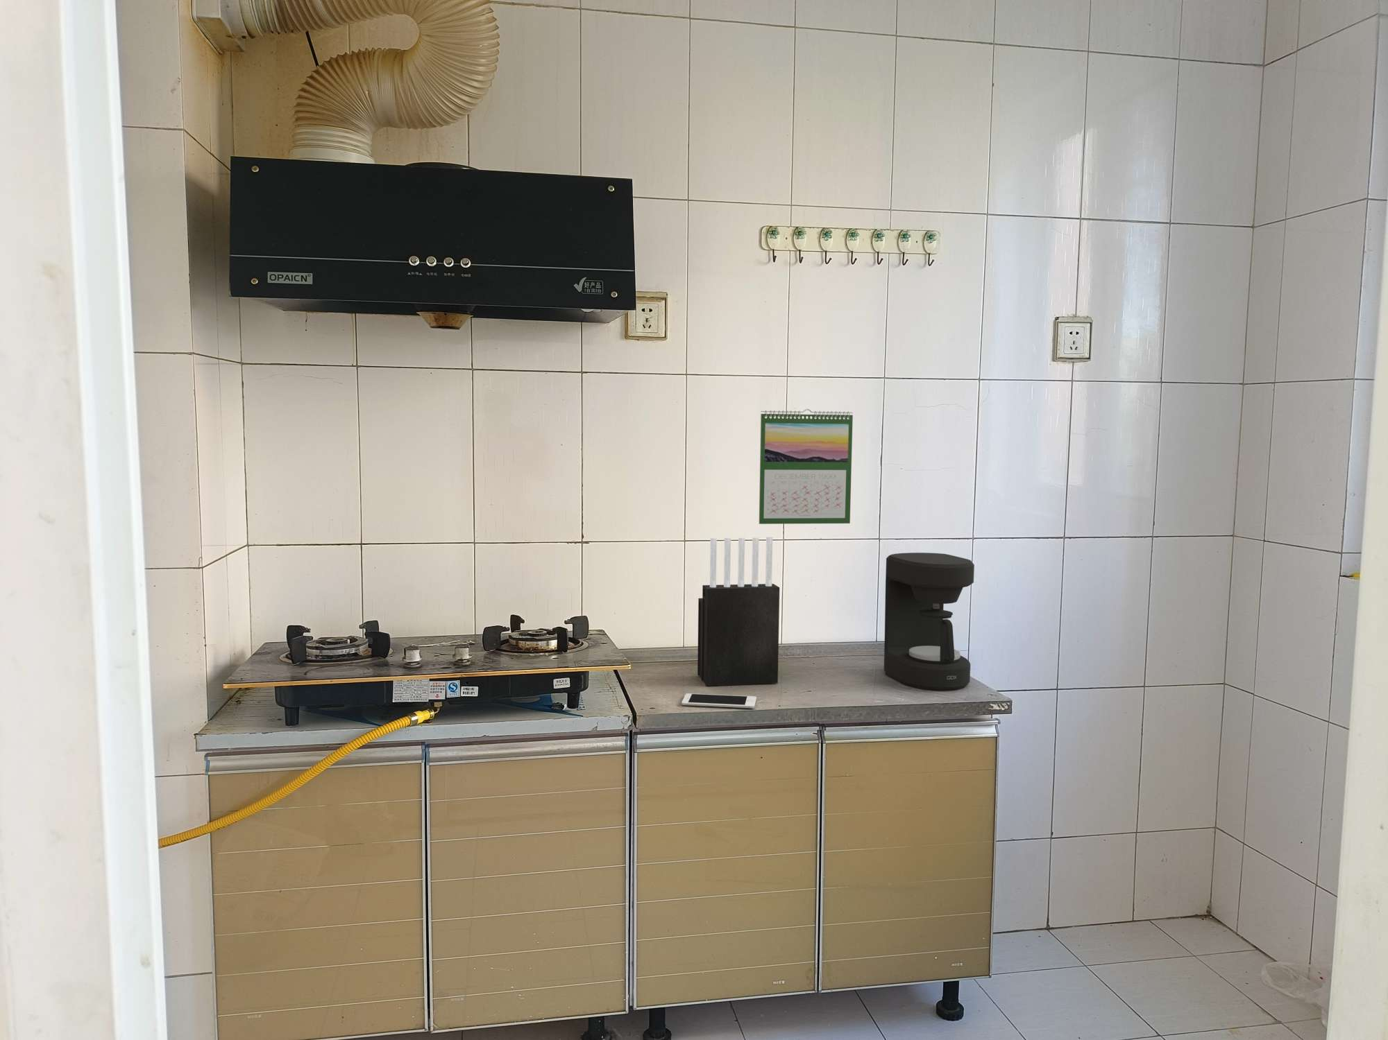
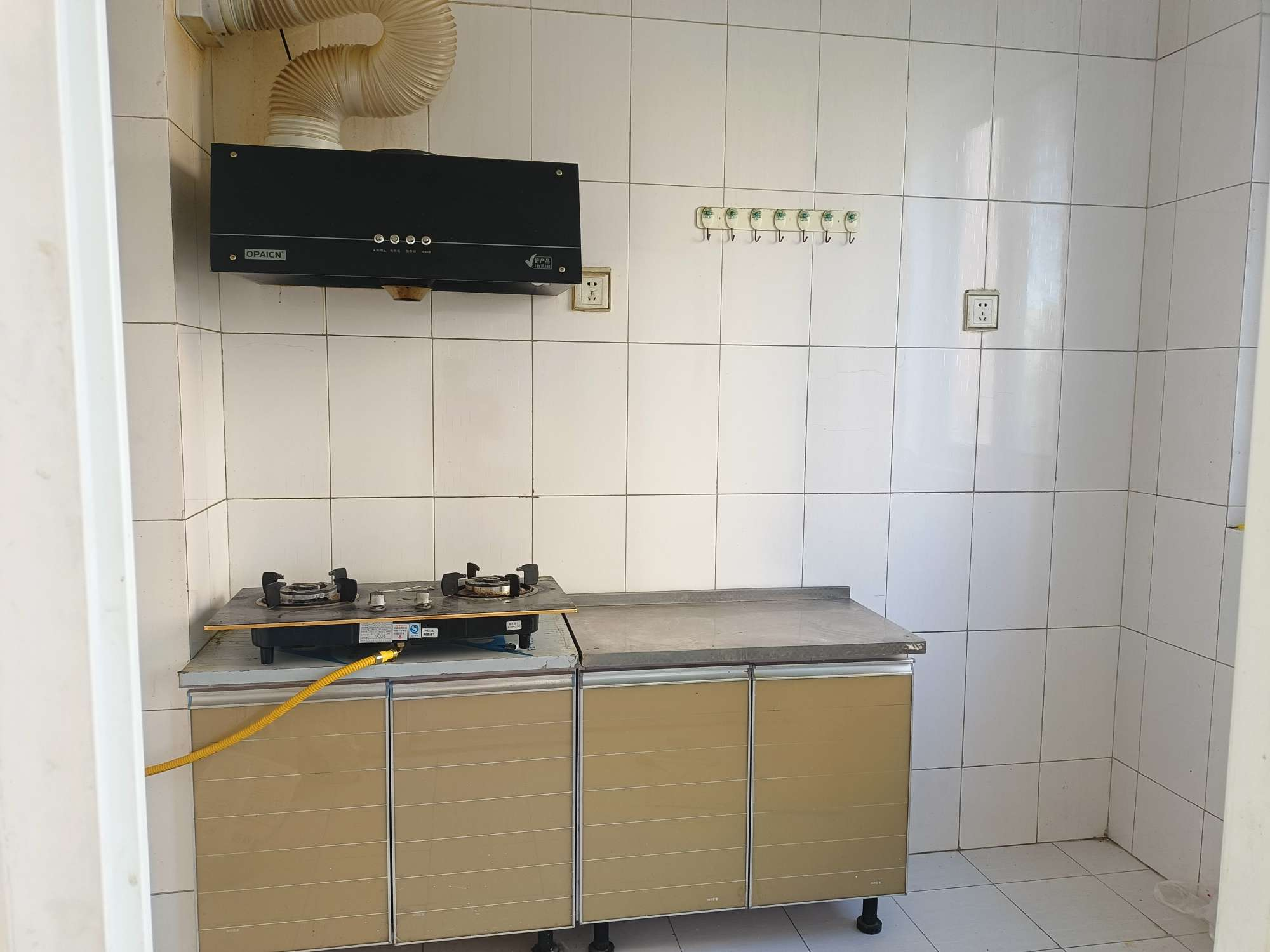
- coffee maker (930, 618)
- calendar (805, 465)
- cell phone (719, 700)
- knife block (737, 607)
